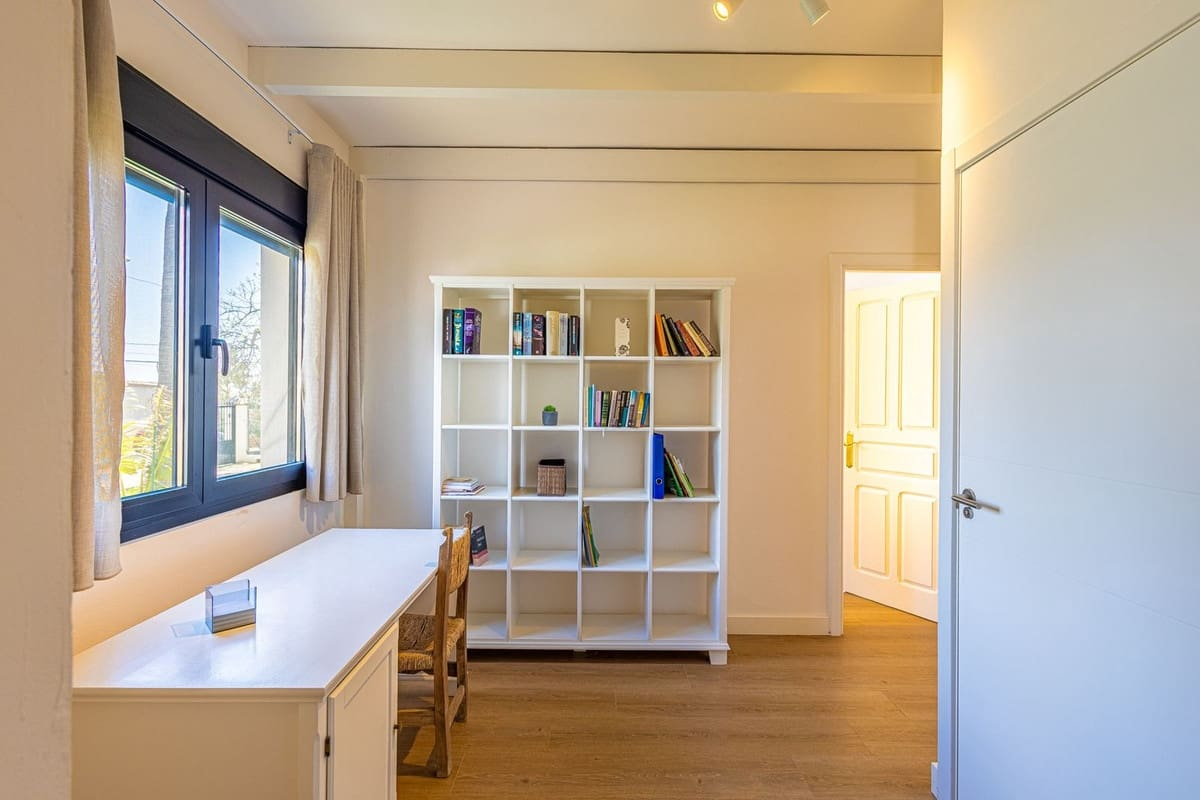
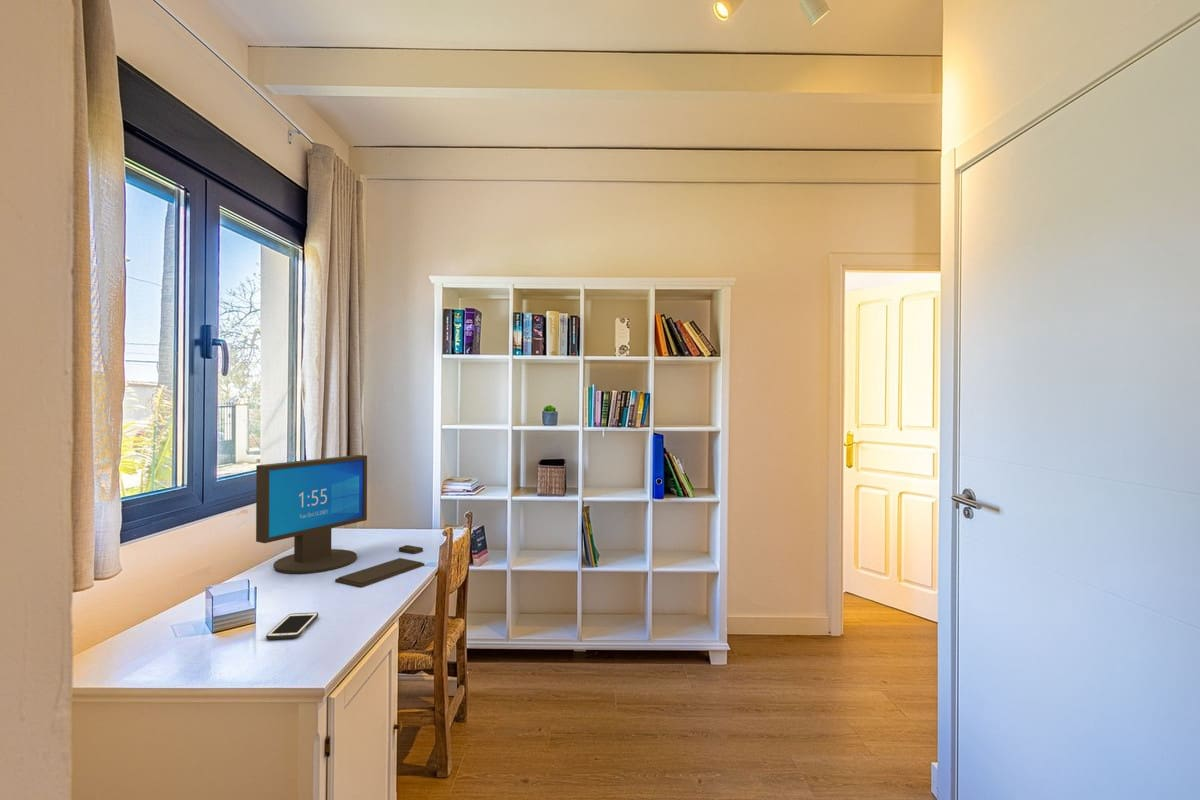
+ monitor (344, 514)
+ cell phone (293, 625)
